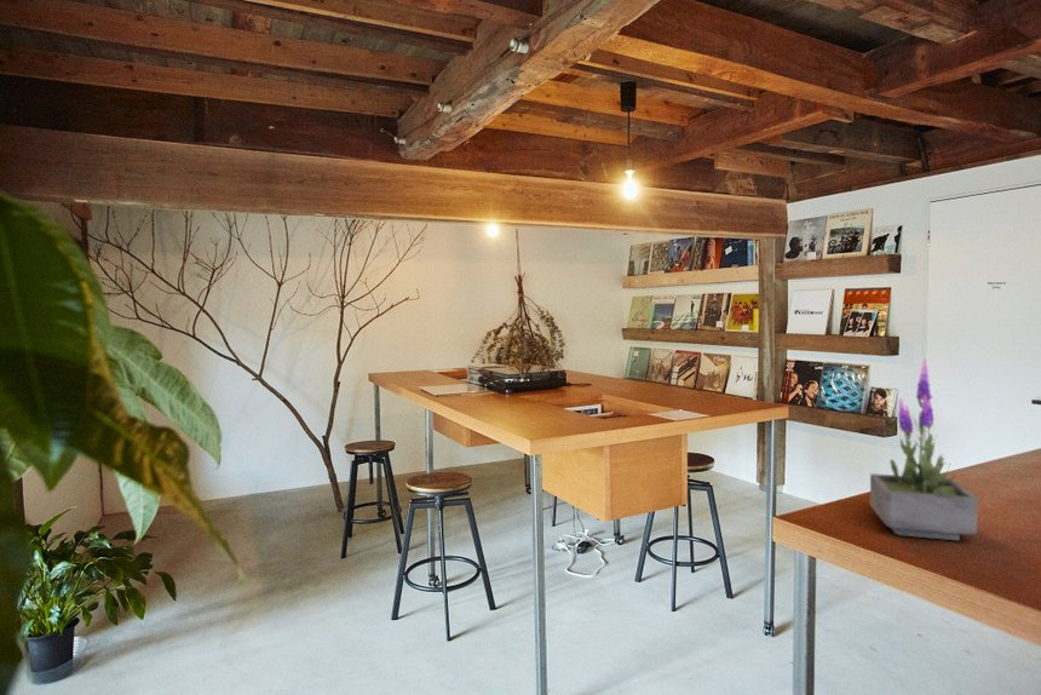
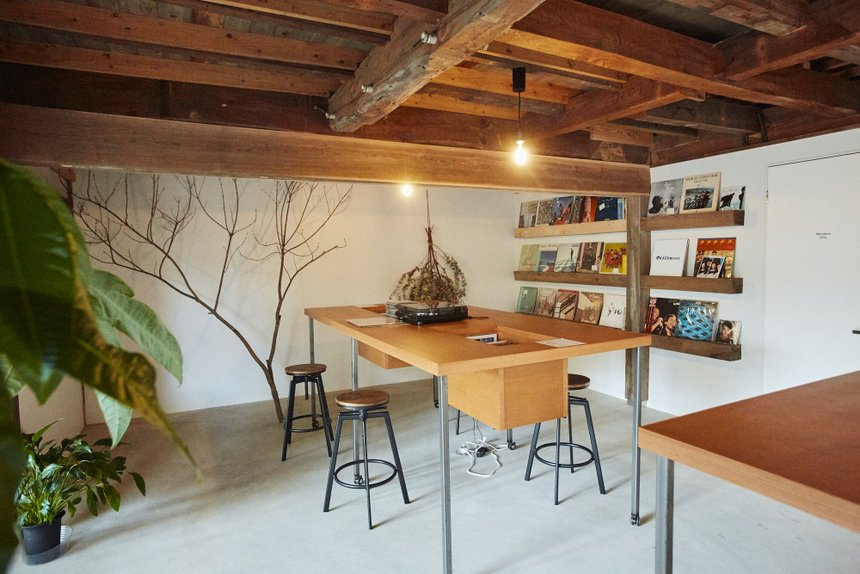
- potted plant (921, 443)
